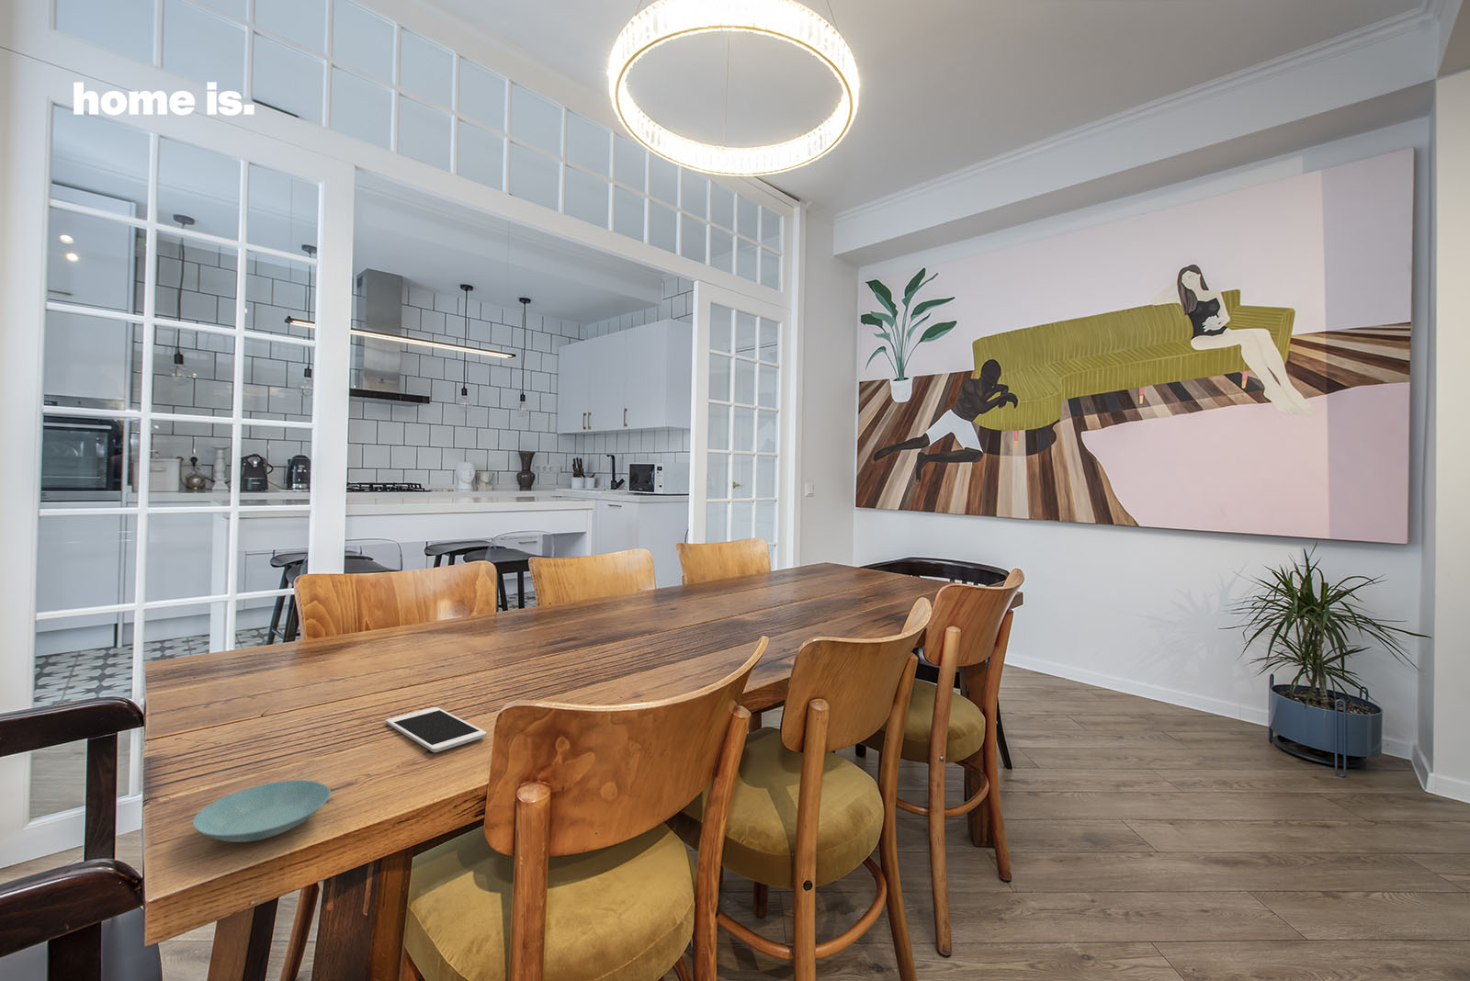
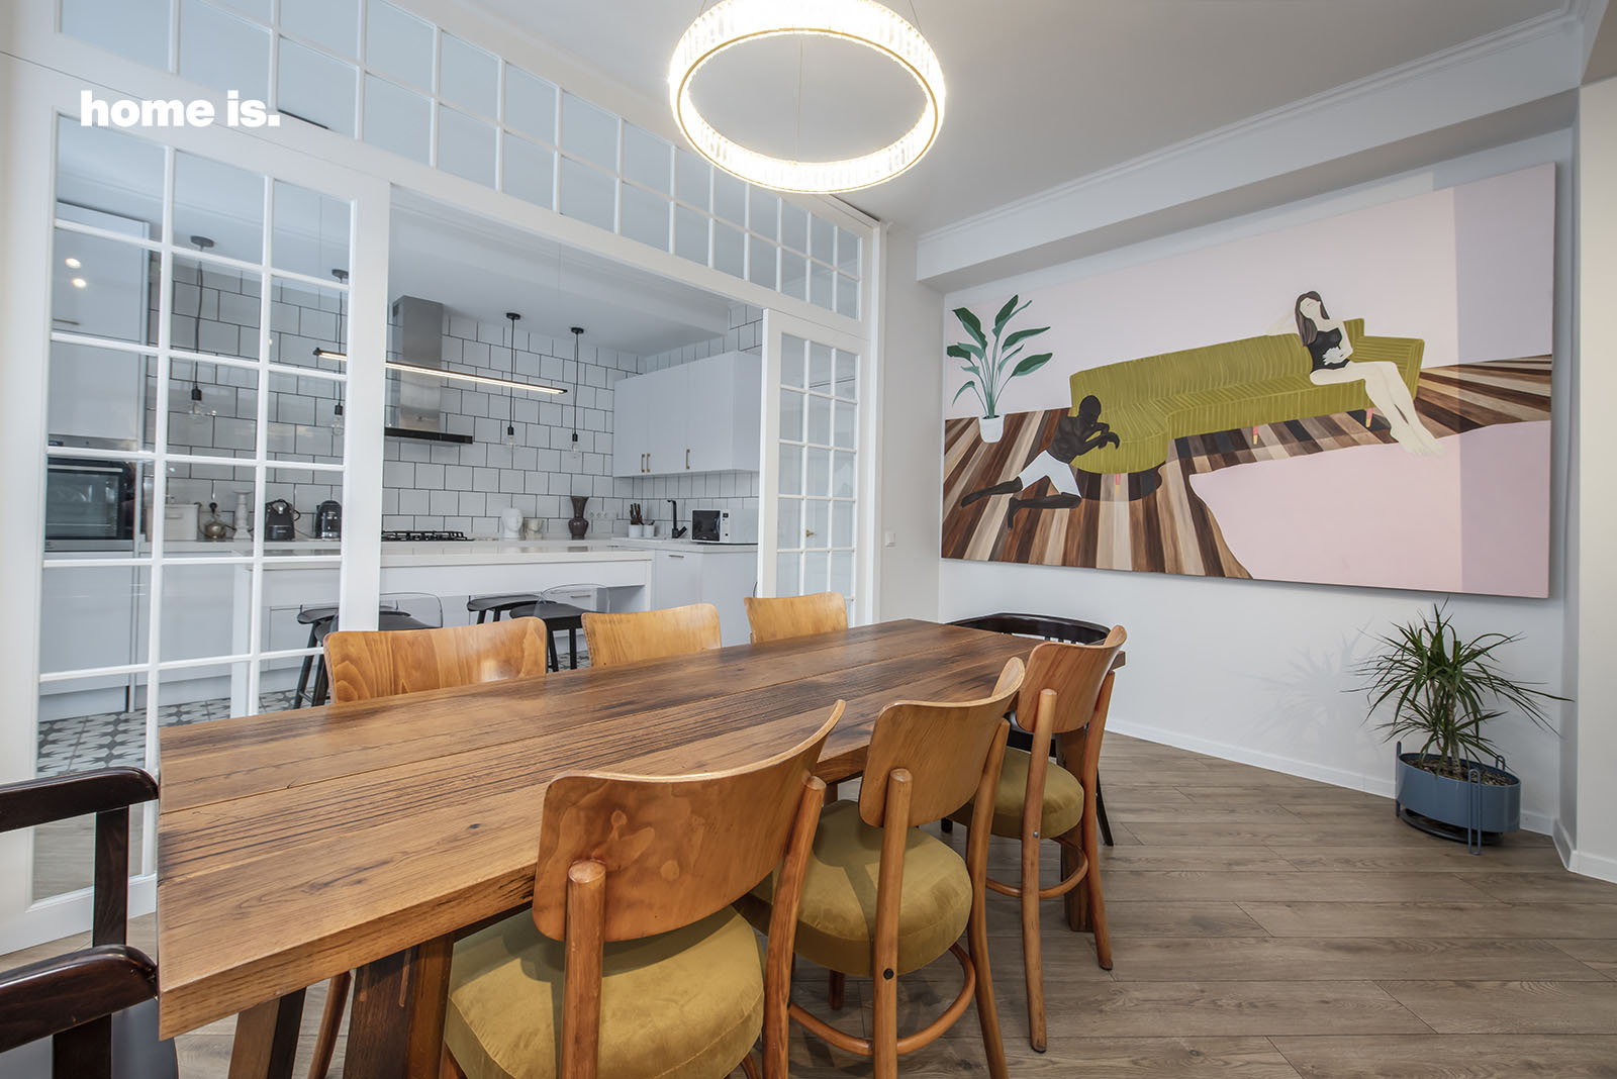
- saucer (265, 815)
- cell phone (435, 727)
